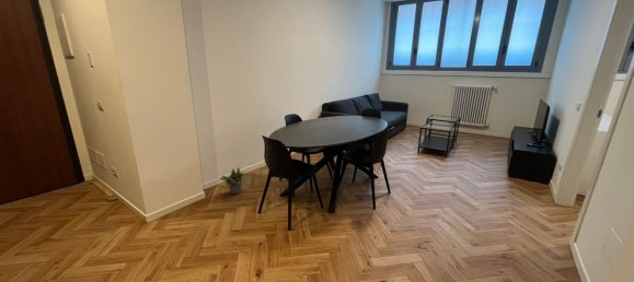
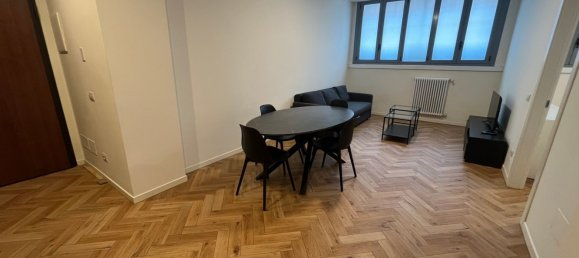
- potted plant (231, 180)
